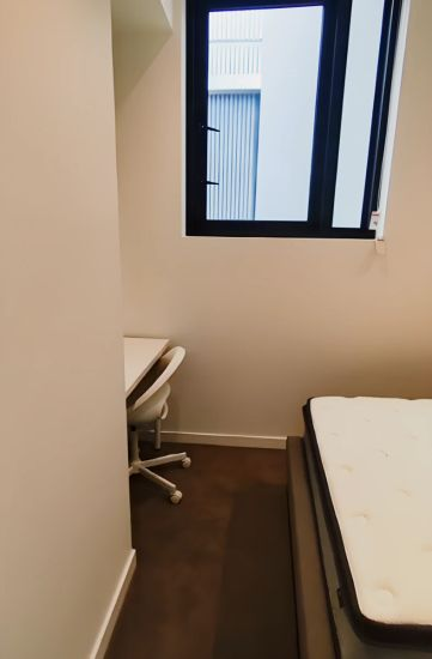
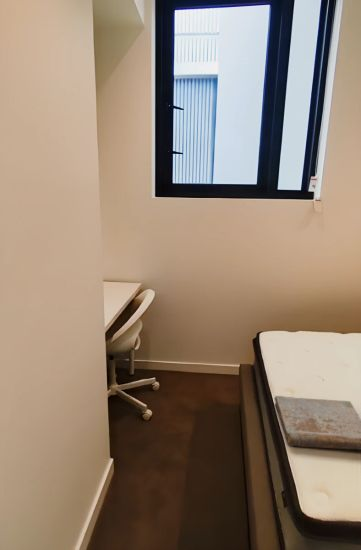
+ book (320, 420)
